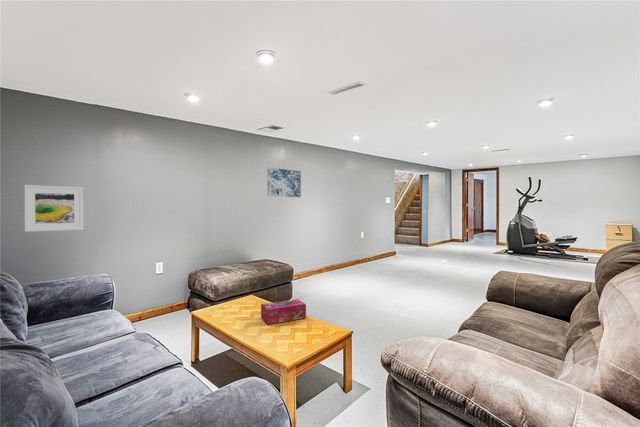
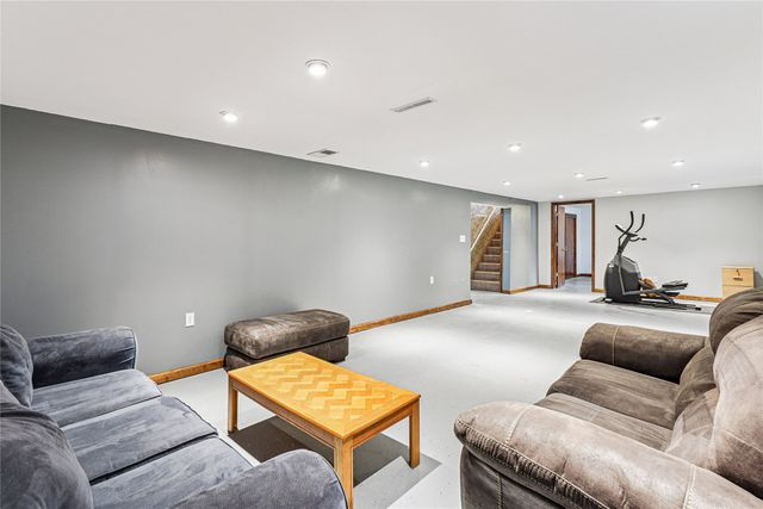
- wall art (284, 183)
- tissue box (283, 311)
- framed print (55, 208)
